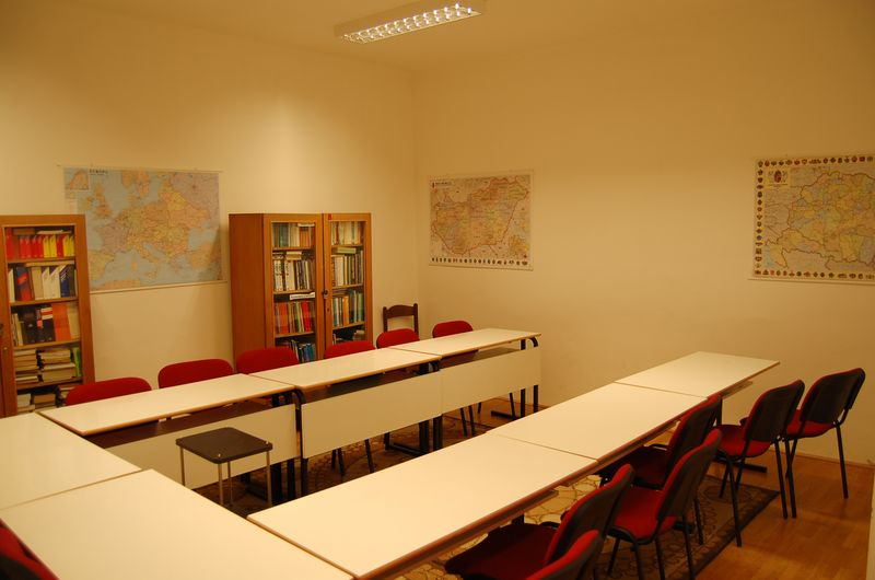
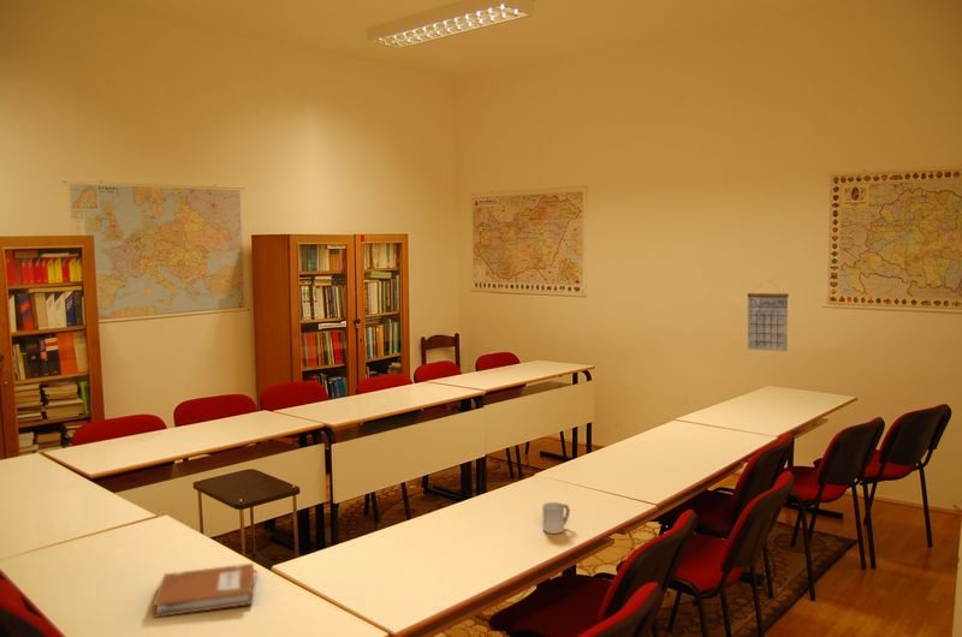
+ cup (557, 516)
+ calendar (767, 315)
+ notebook (209, 587)
